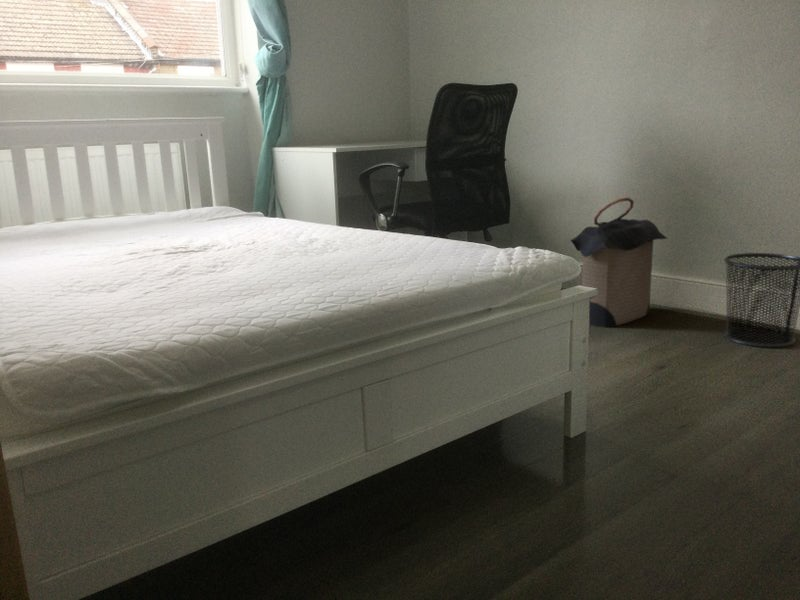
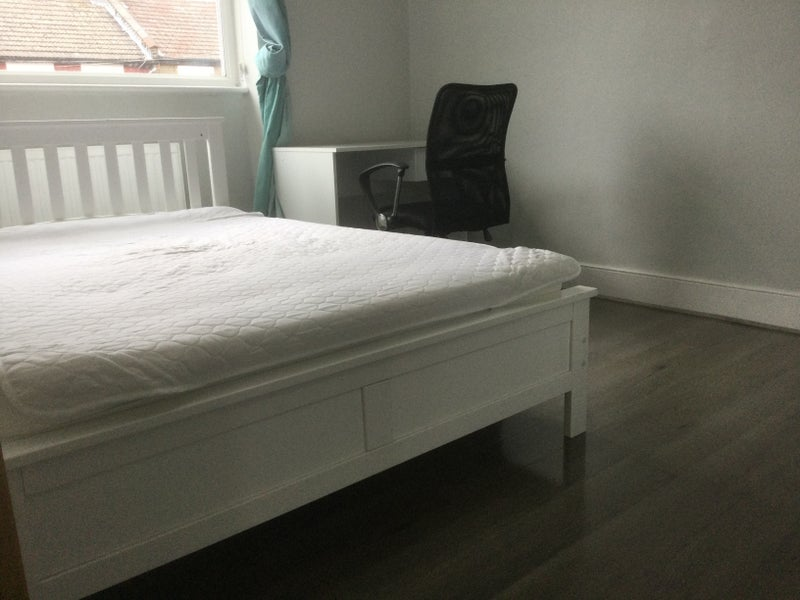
- laundry hamper (617, 257)
- waste bin (762, 299)
